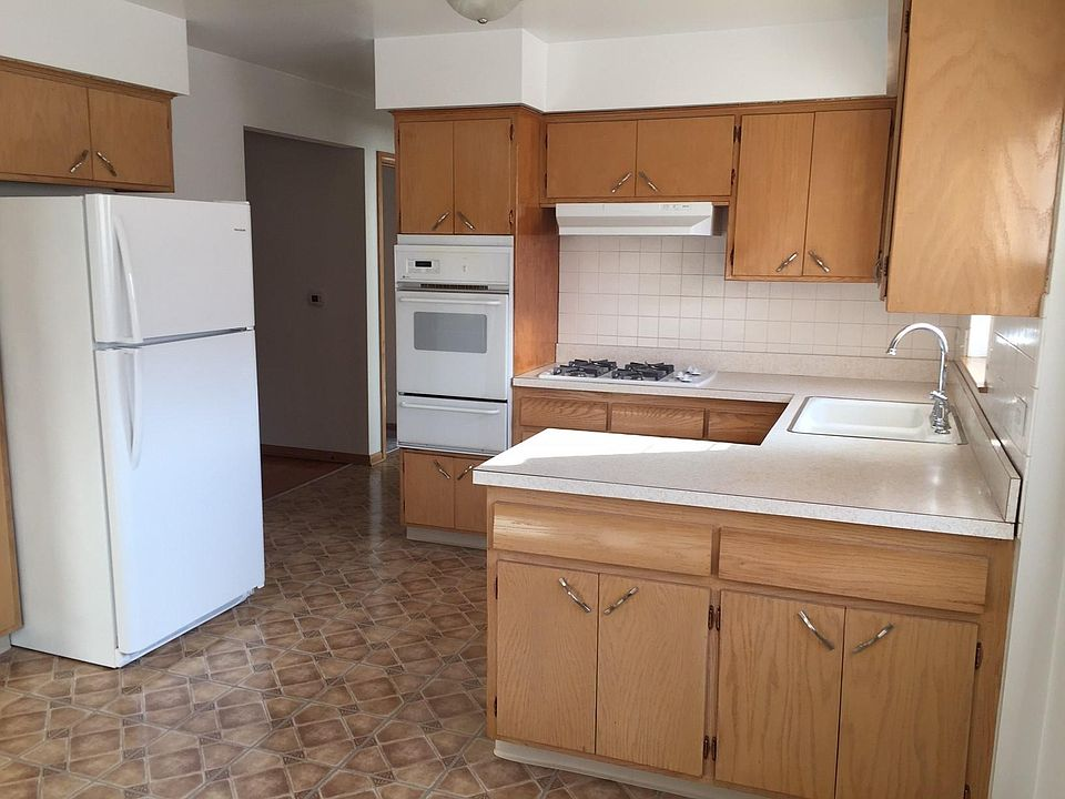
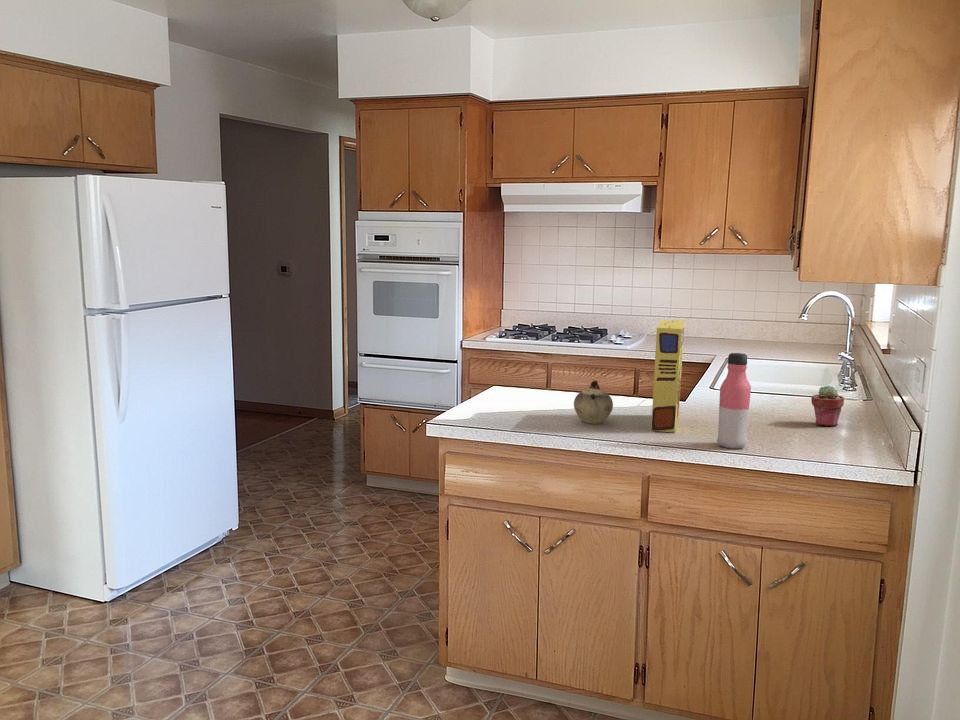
+ potted succulent (827, 404)
+ cereal box (668, 374)
+ teapot (593, 401)
+ water bottle (734, 400)
